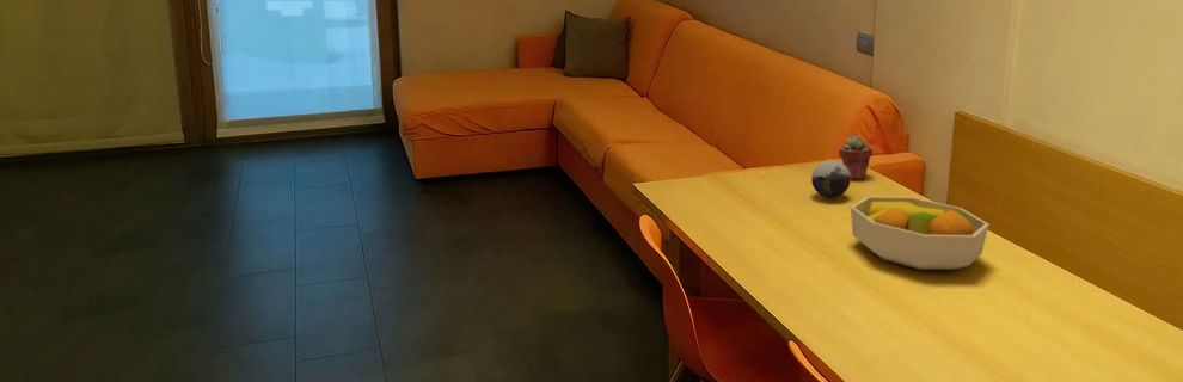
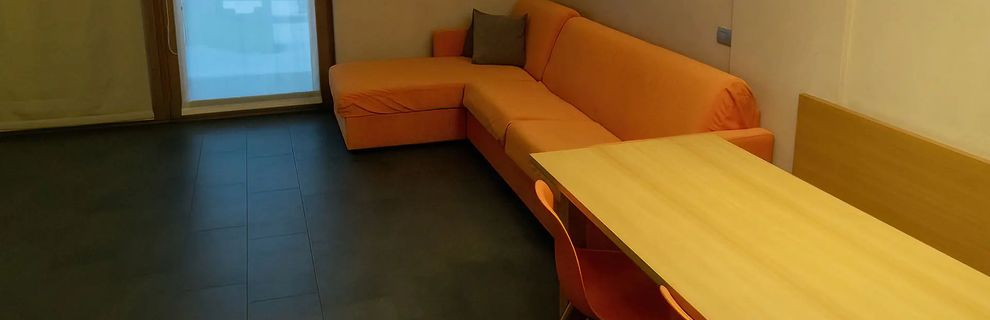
- fruit bowl (917, 226)
- decorative orb (830, 178)
- potted succulent (854, 155)
